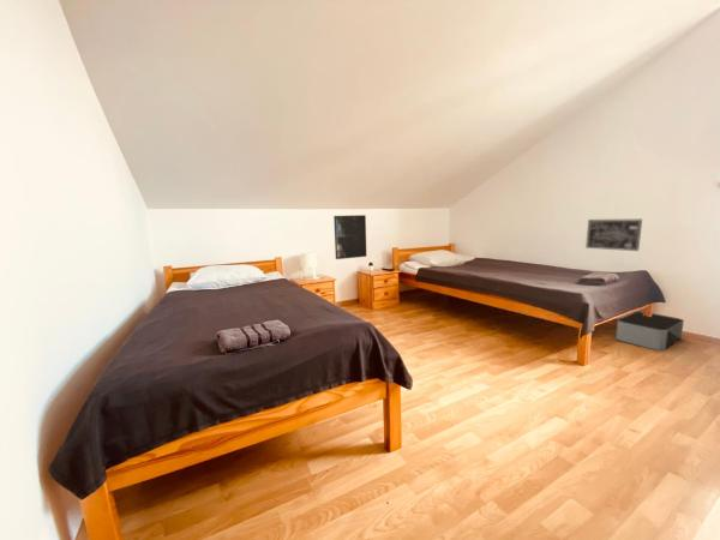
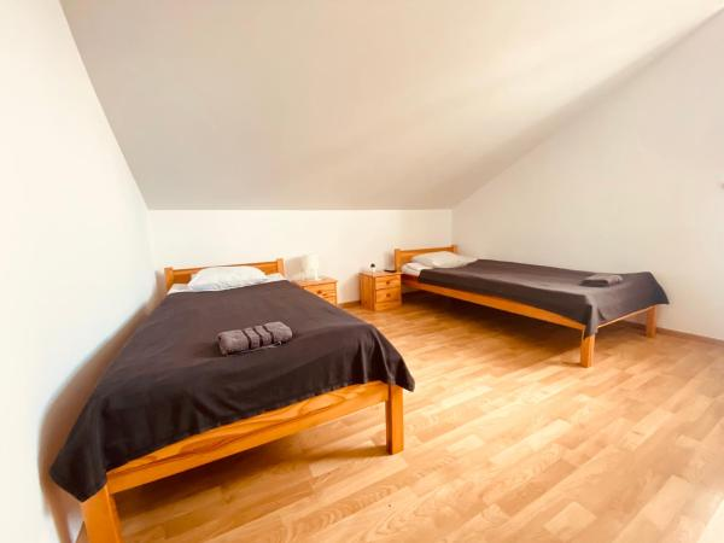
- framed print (350, 236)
- storage bin (648, 329)
- wall art (612, 234)
